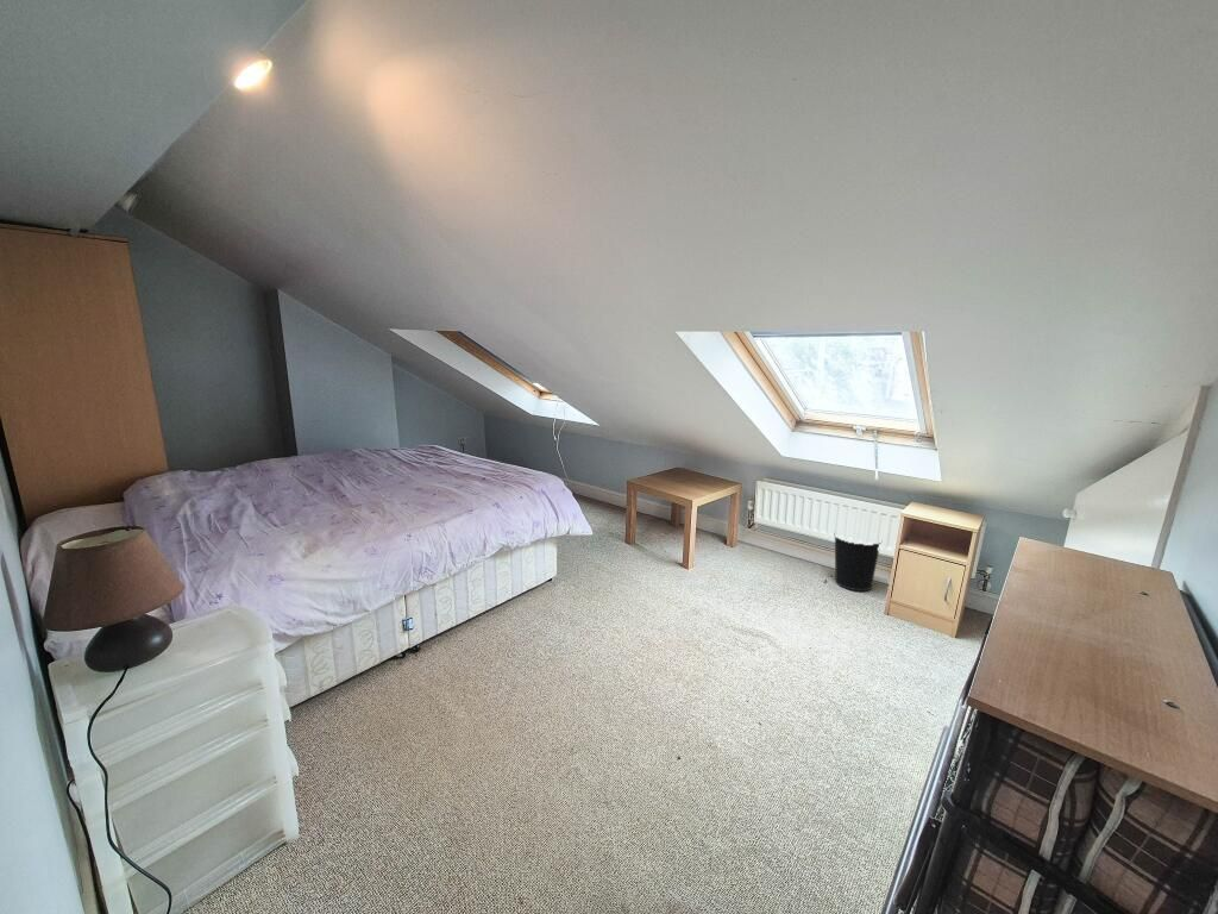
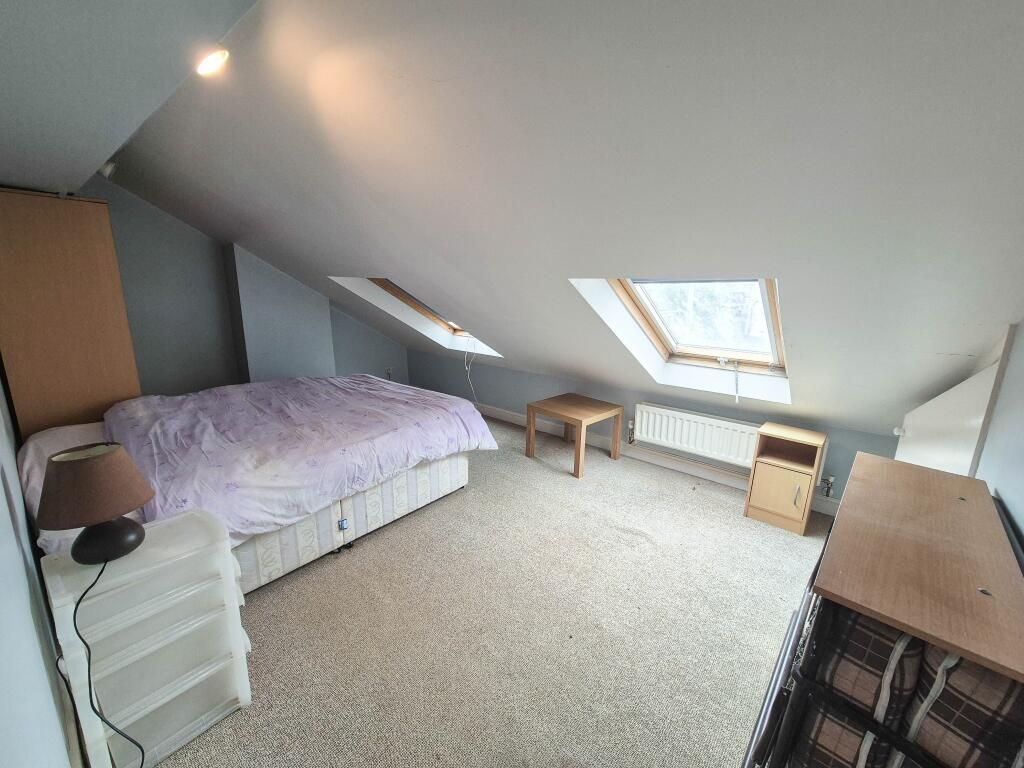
- wastebasket (855, 561)
